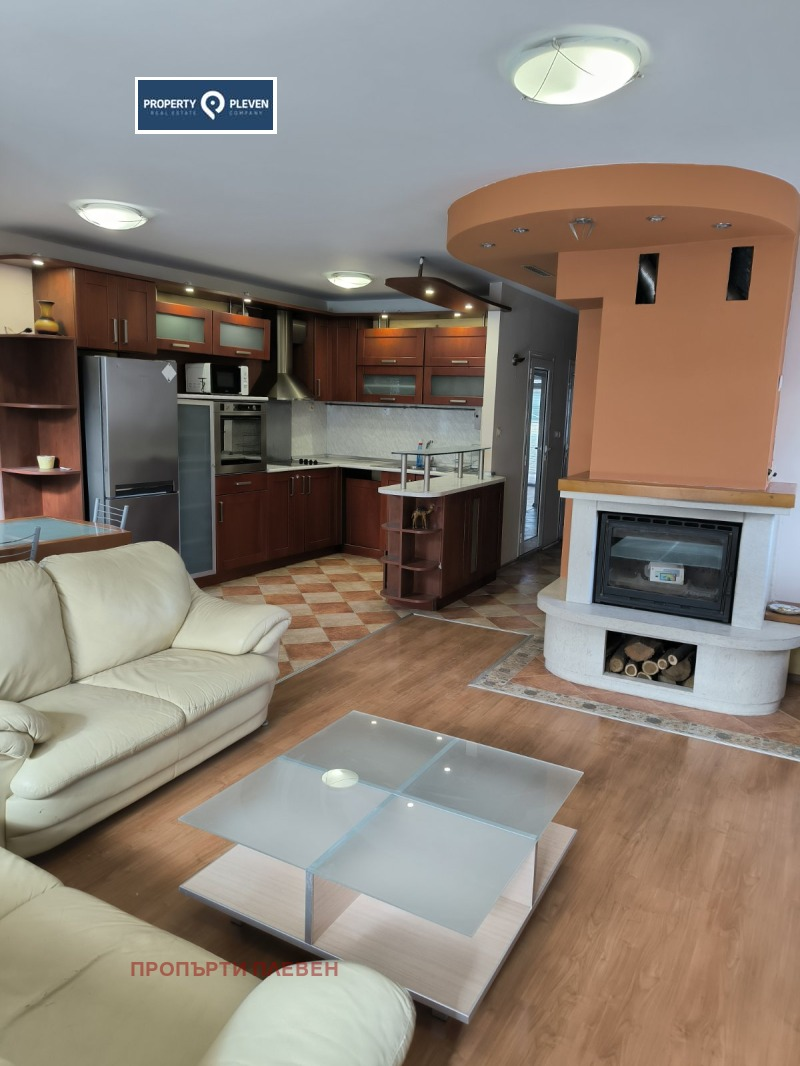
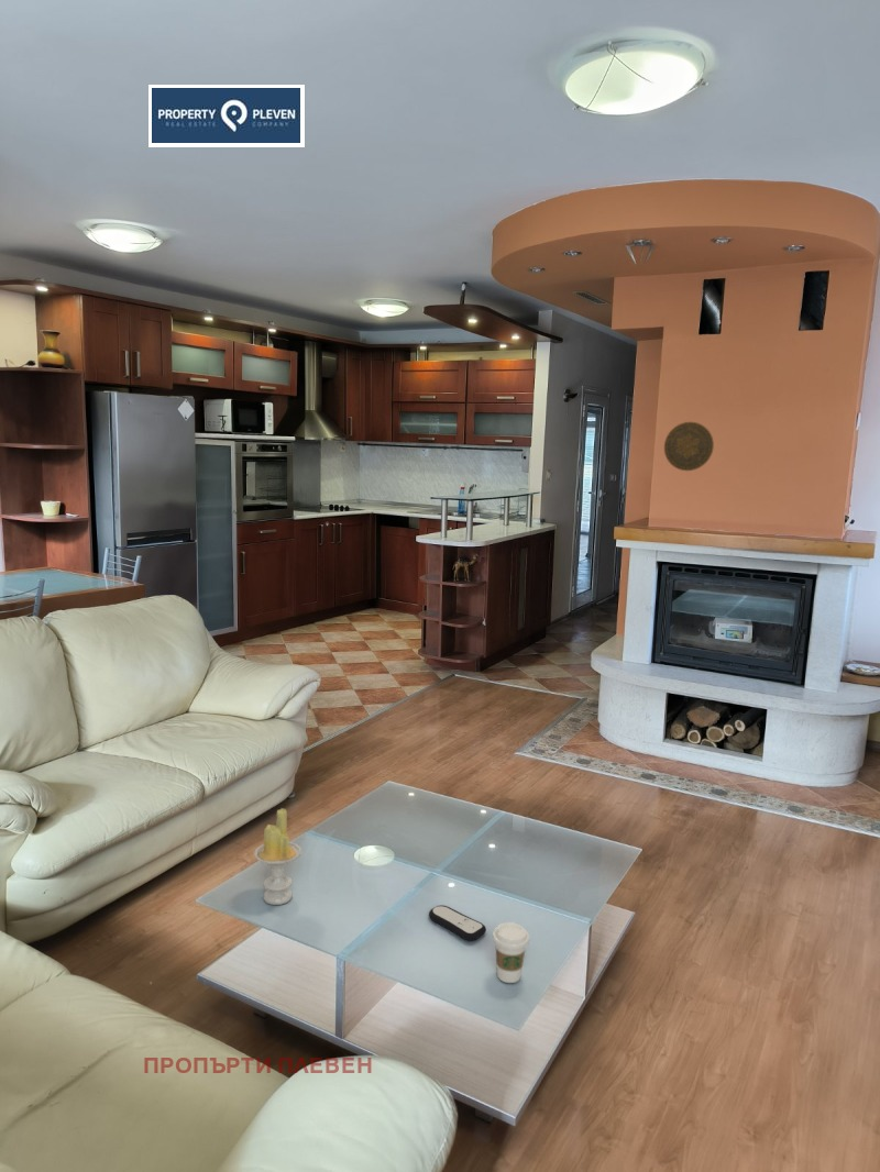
+ remote control (455, 921)
+ coffee cup (509, 952)
+ decorative plate (688, 445)
+ candle (277, 854)
